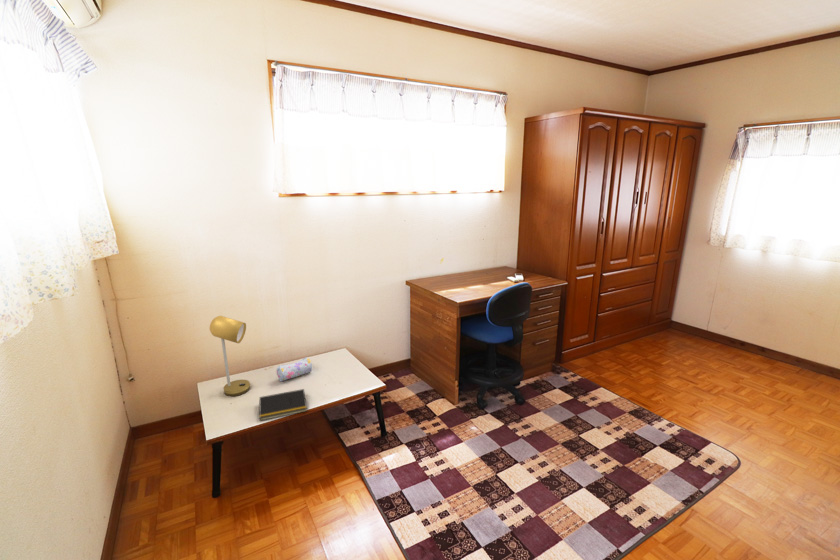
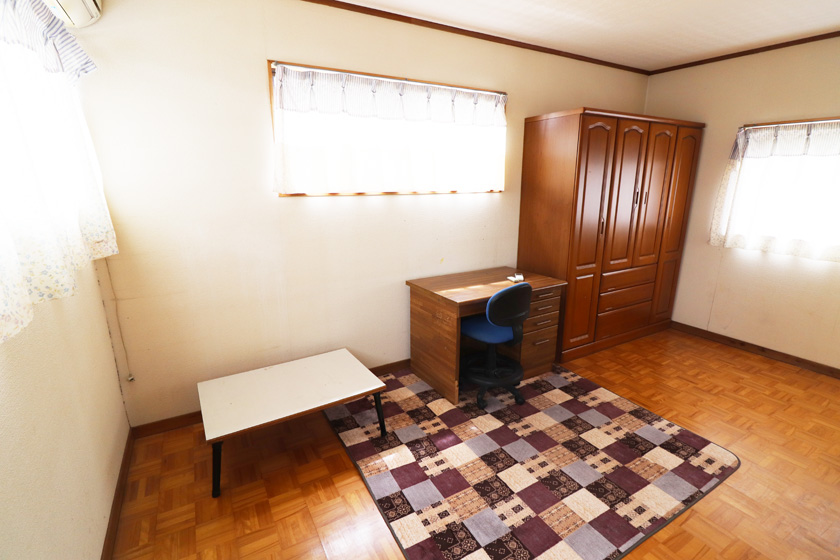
- pencil case (294, 369)
- desk lamp (226, 355)
- notepad (283, 404)
